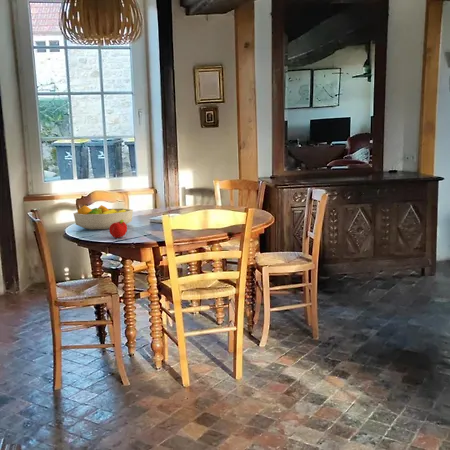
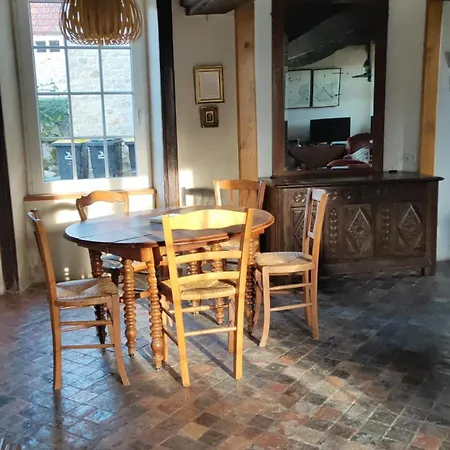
- fruit bowl (103, 215)
- fruit (118, 228)
